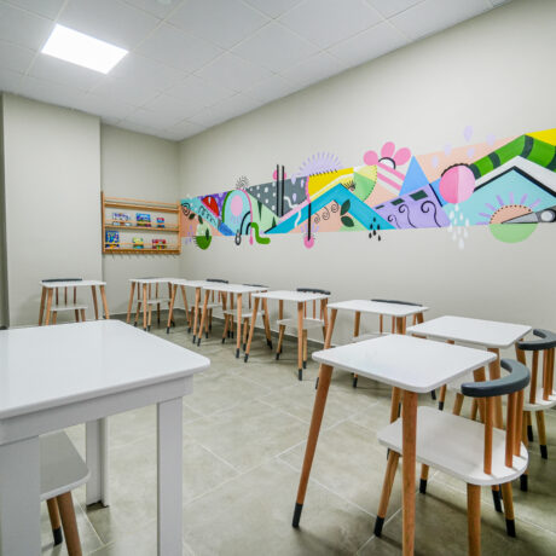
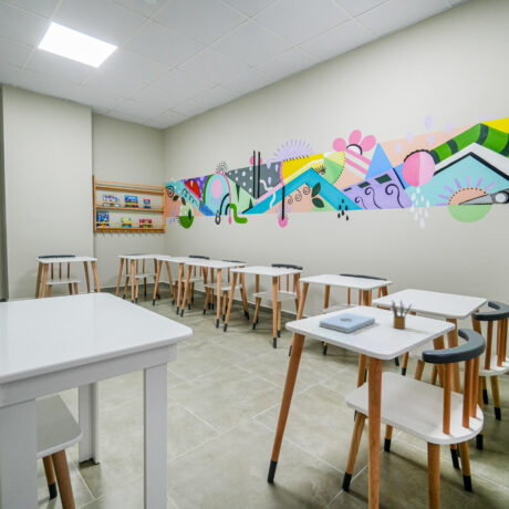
+ notepad (346, 321)
+ pencil box (401, 314)
